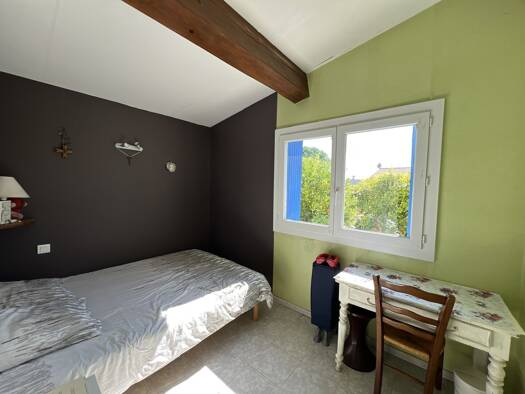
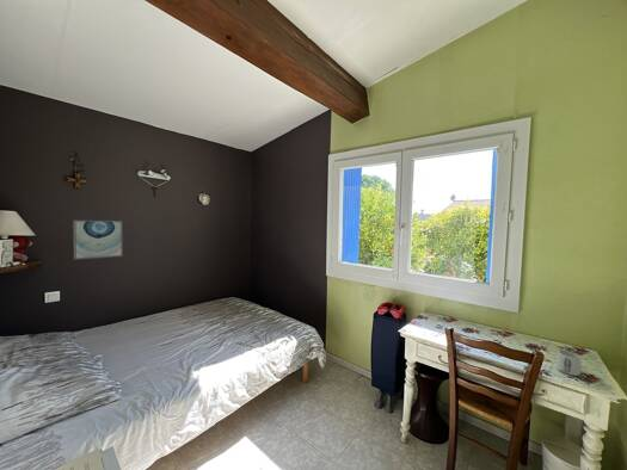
+ wall art (99, 239)
+ mug (568, 360)
